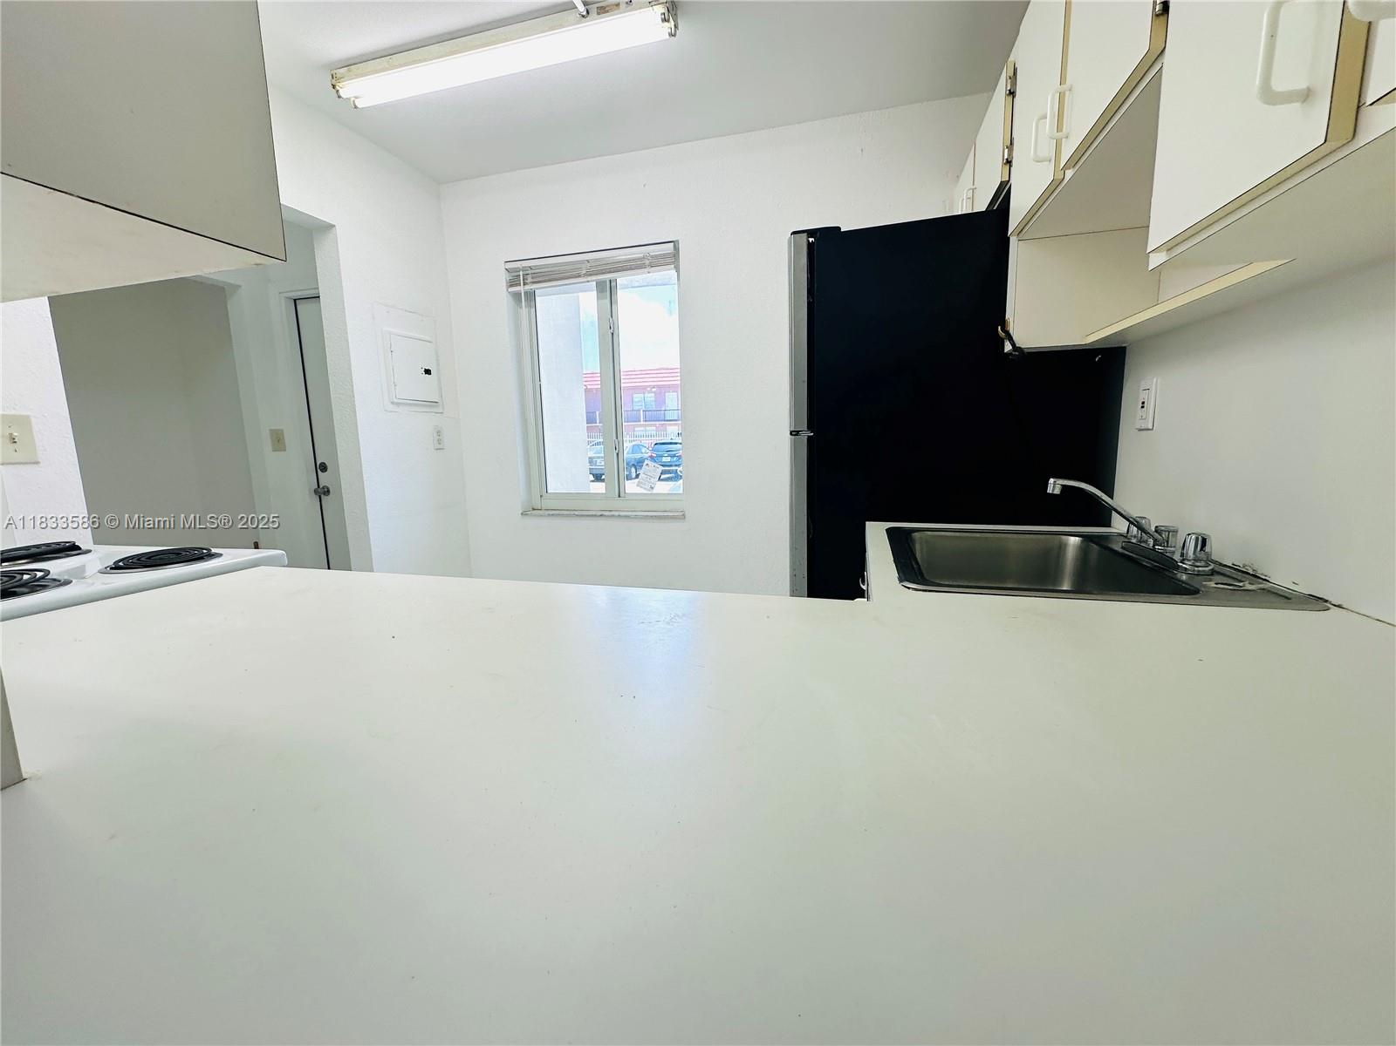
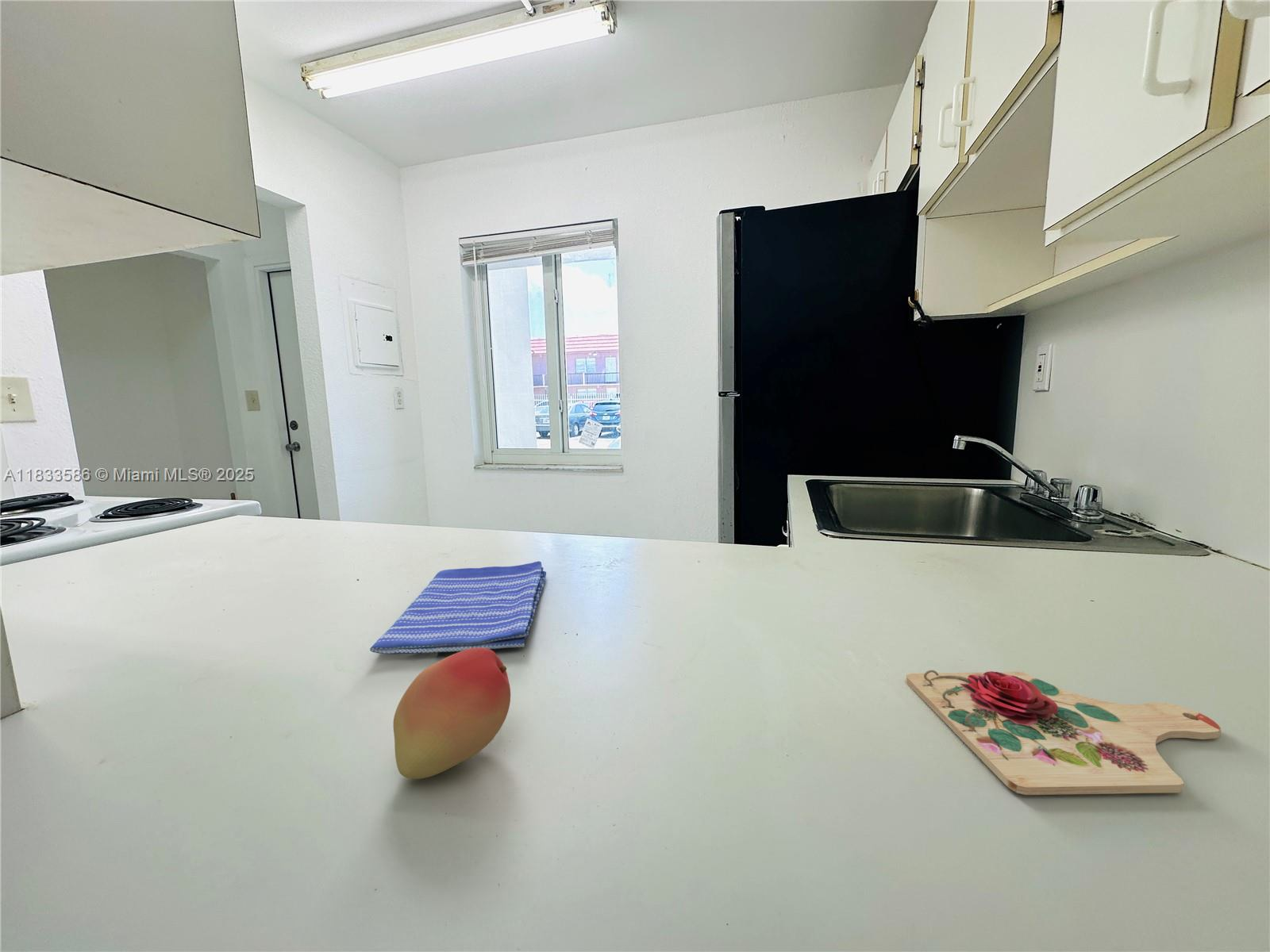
+ fruit (456, 708)
+ dish towel (475, 600)
+ cutting board (1078, 712)
